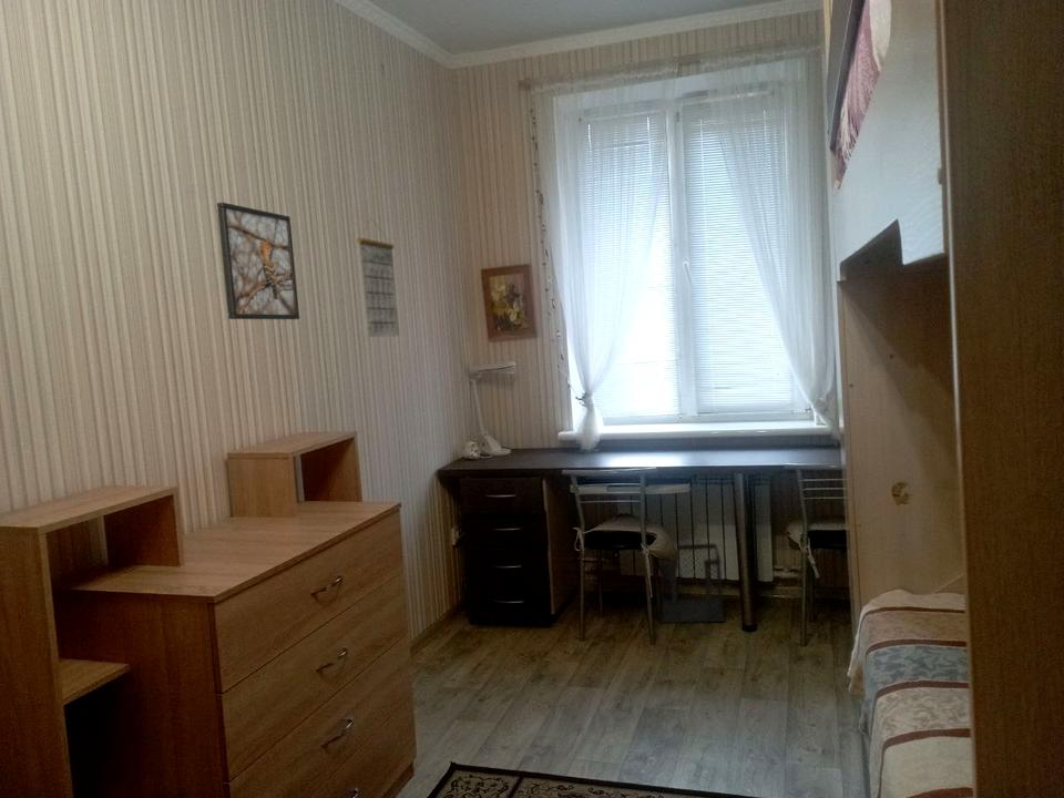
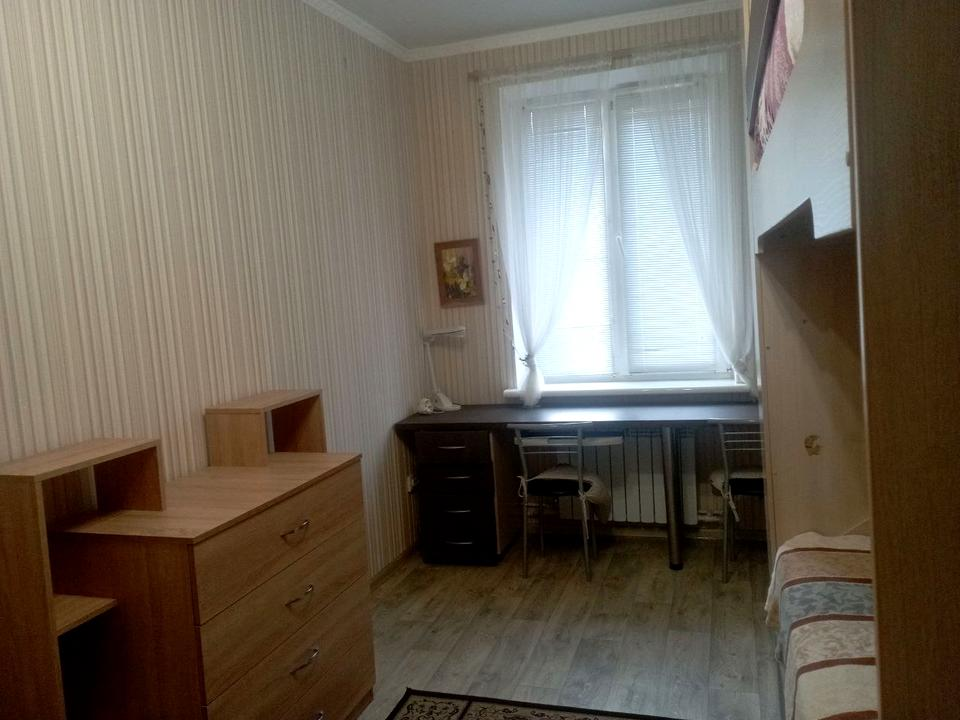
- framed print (260, 264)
- wastebasket (689, 582)
- calendar (378, 277)
